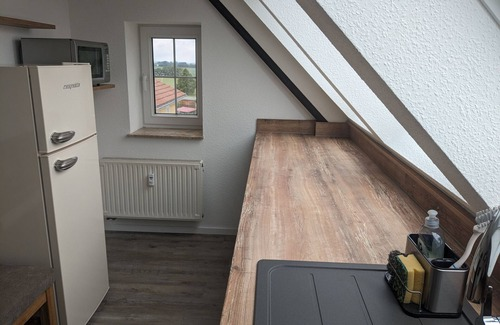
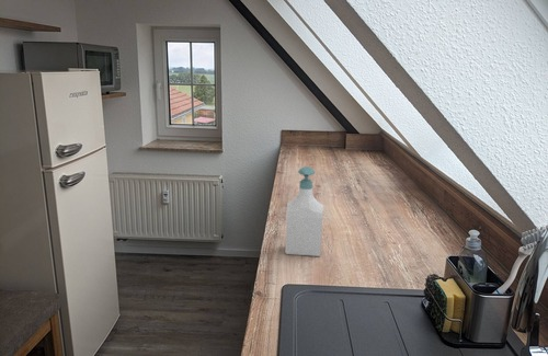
+ soap bottle (305, 210)
